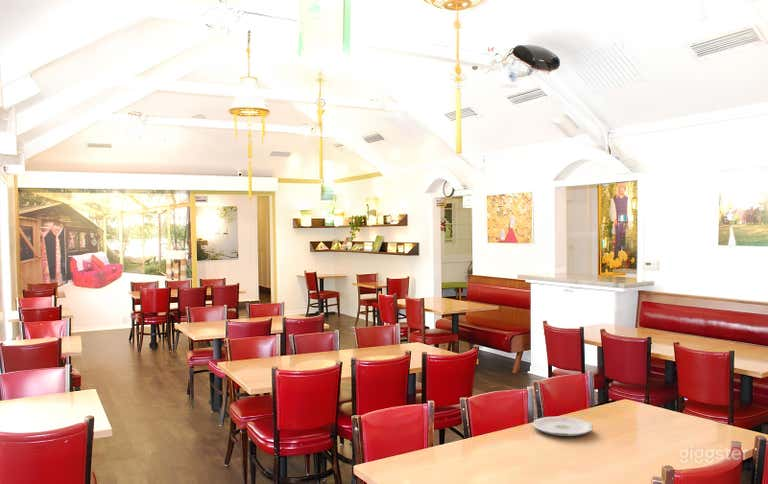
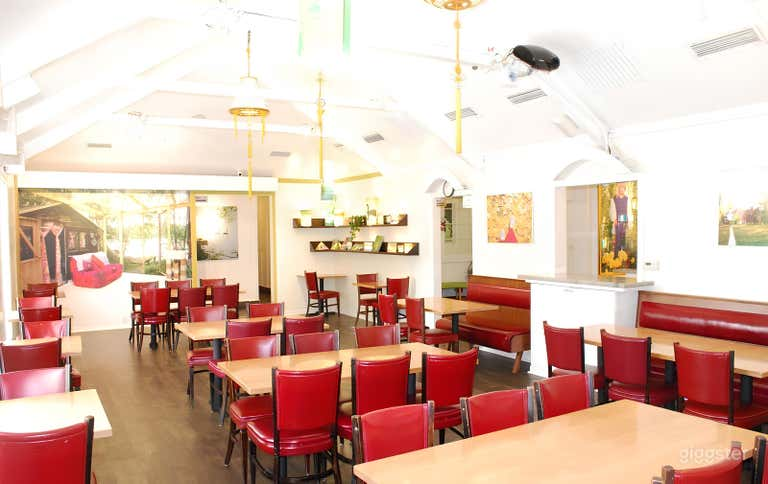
- plate (562, 427)
